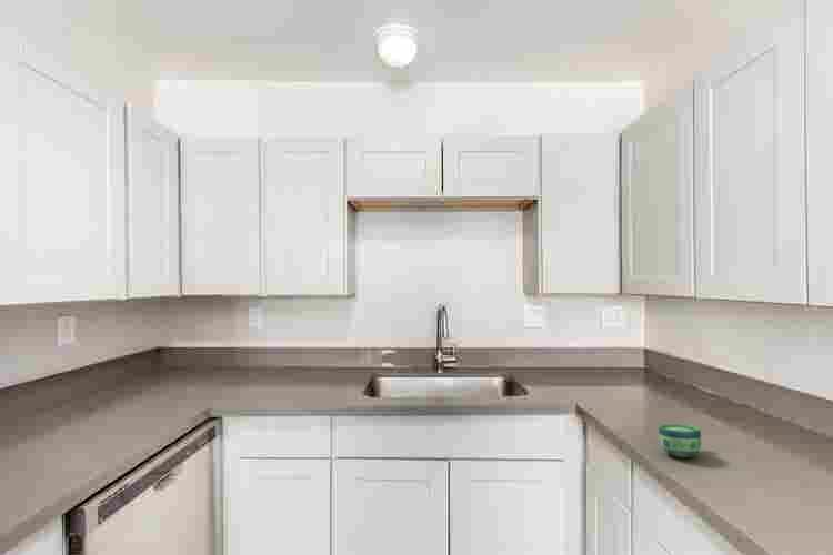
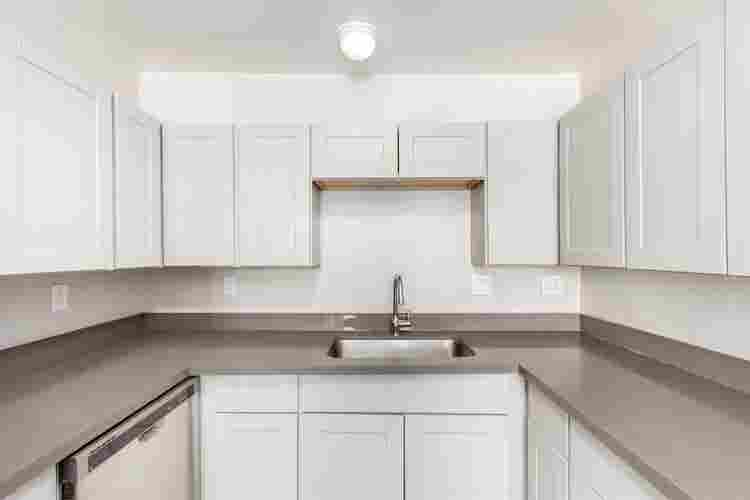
- cup (681, 438)
